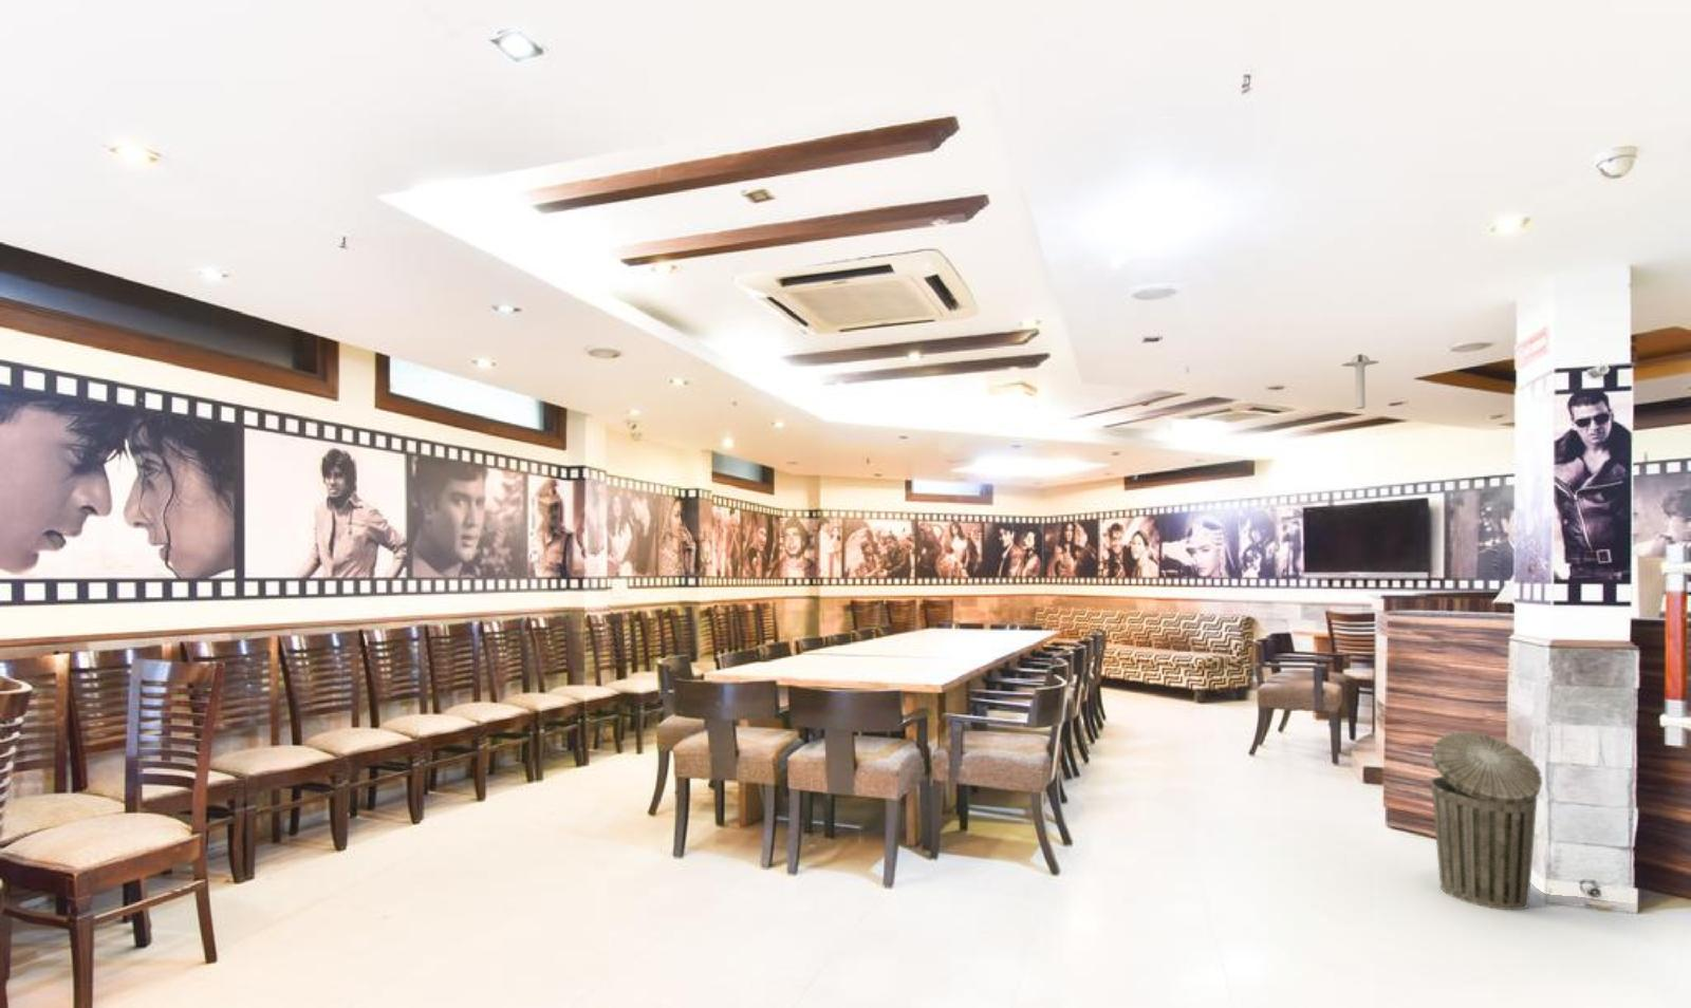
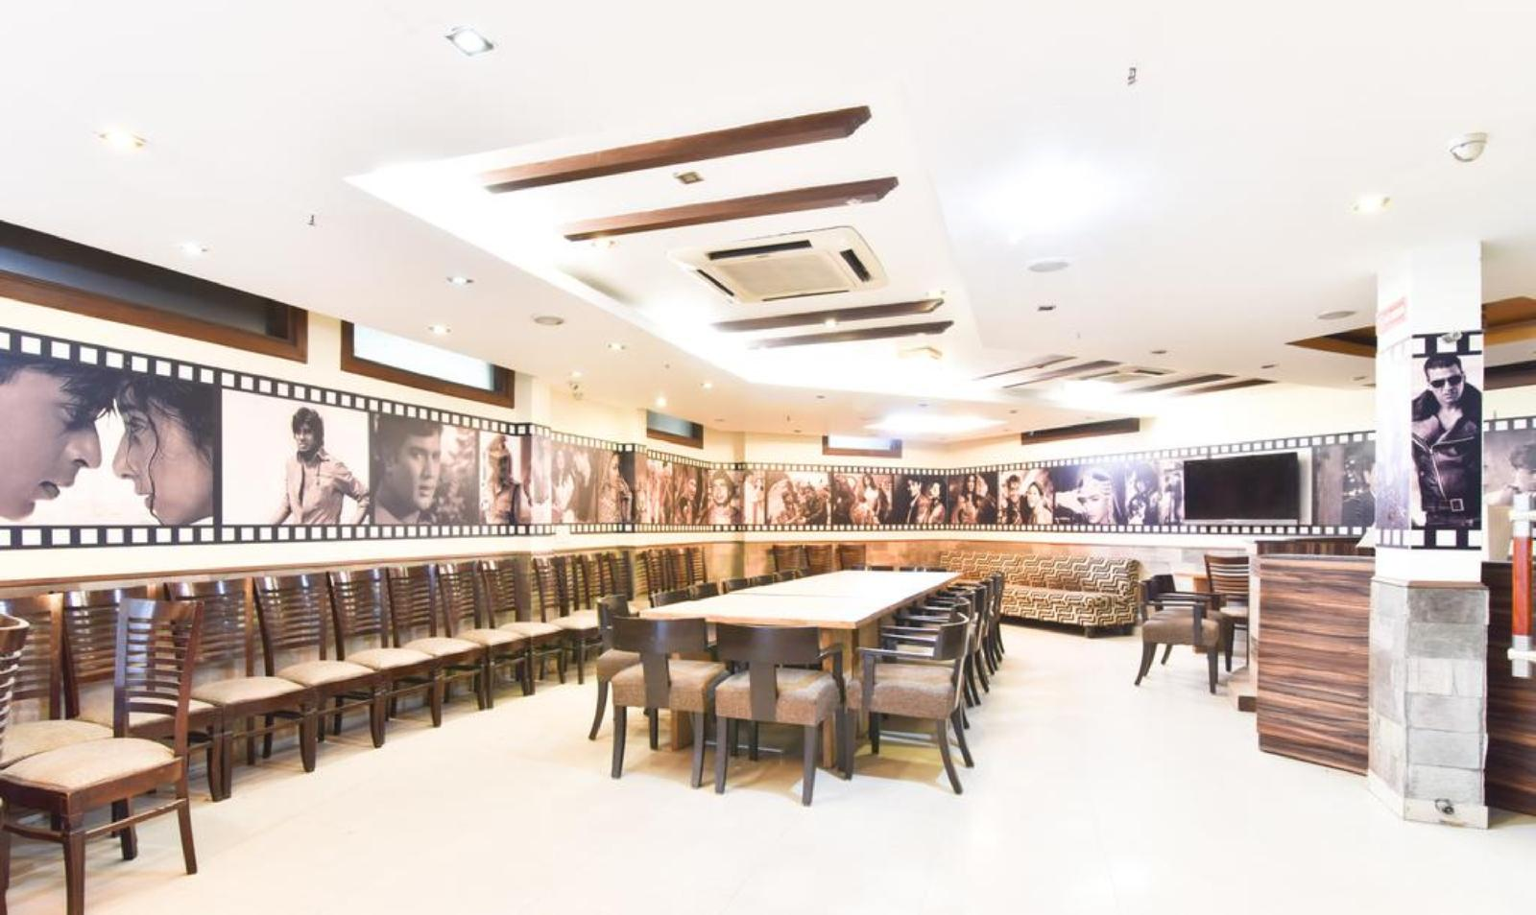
- trash can (1483, 817)
- ceiling light (1360, 382)
